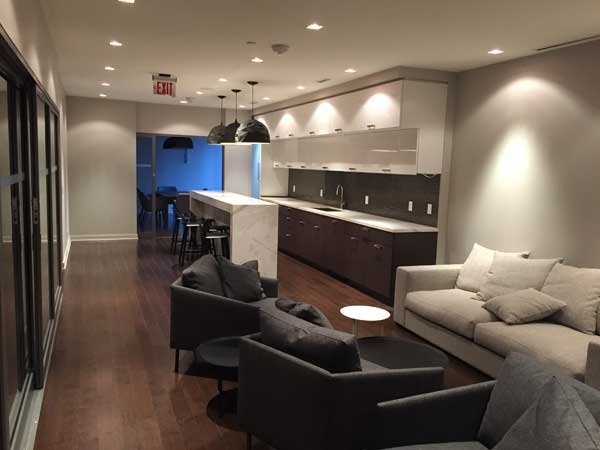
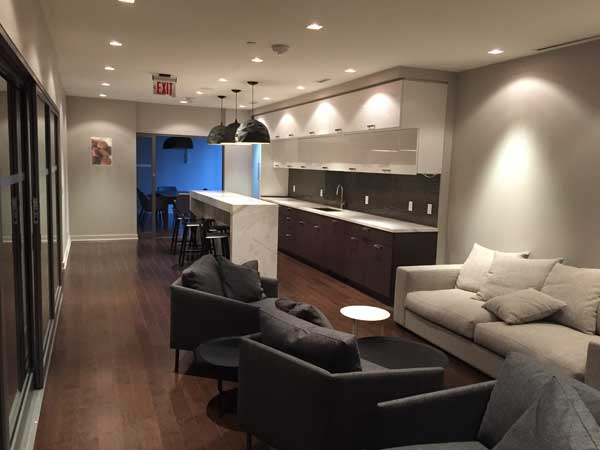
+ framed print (101, 151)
